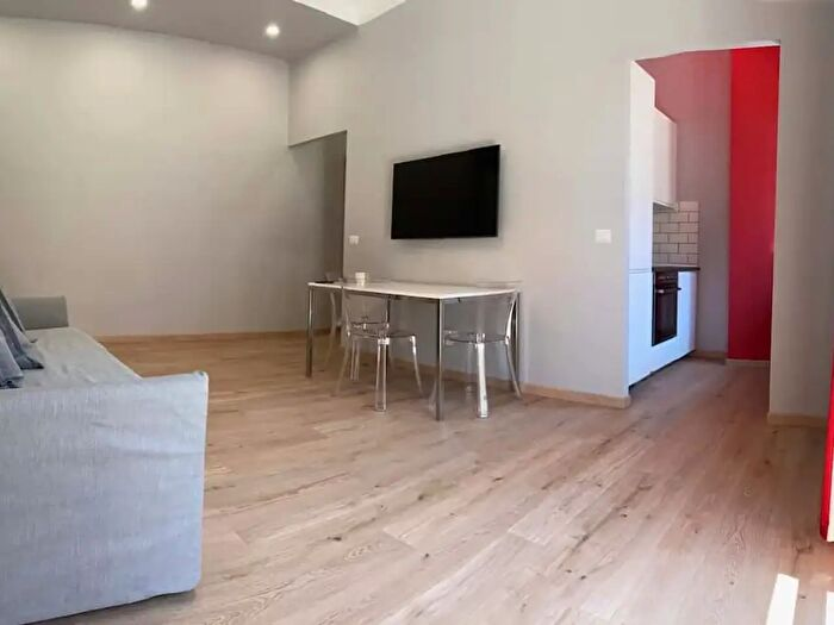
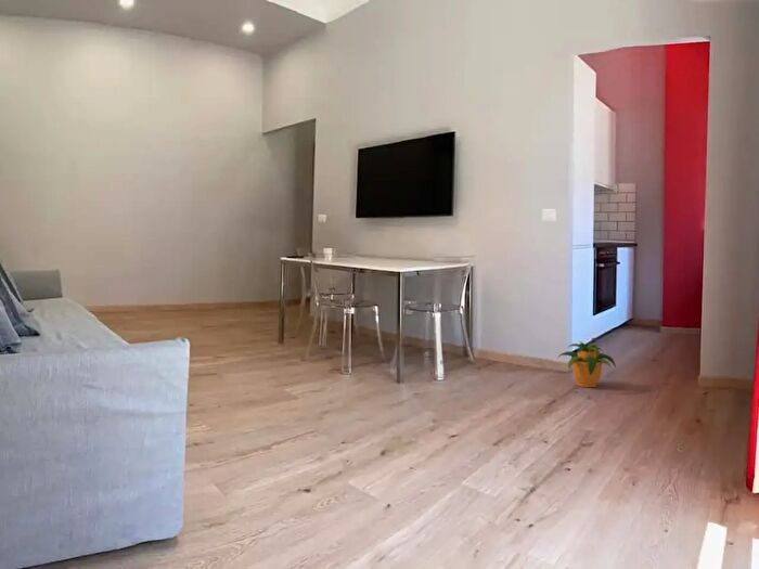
+ potted plant (583, 362)
